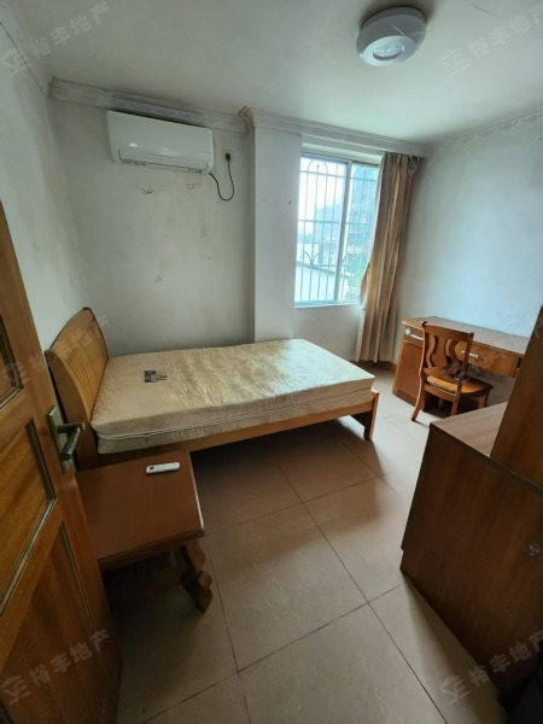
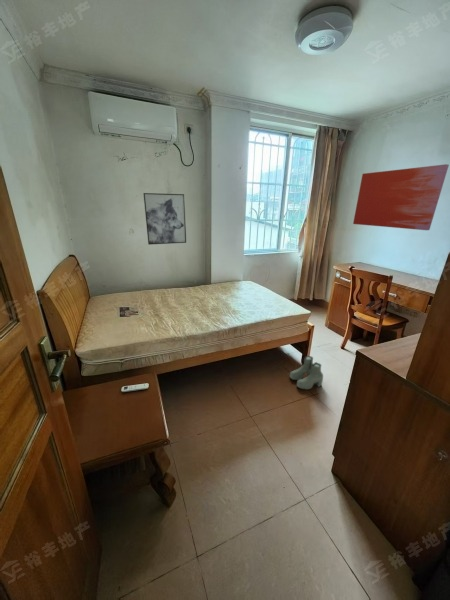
+ wall art (166, 219)
+ boots (307, 371)
+ wall art (392, 199)
